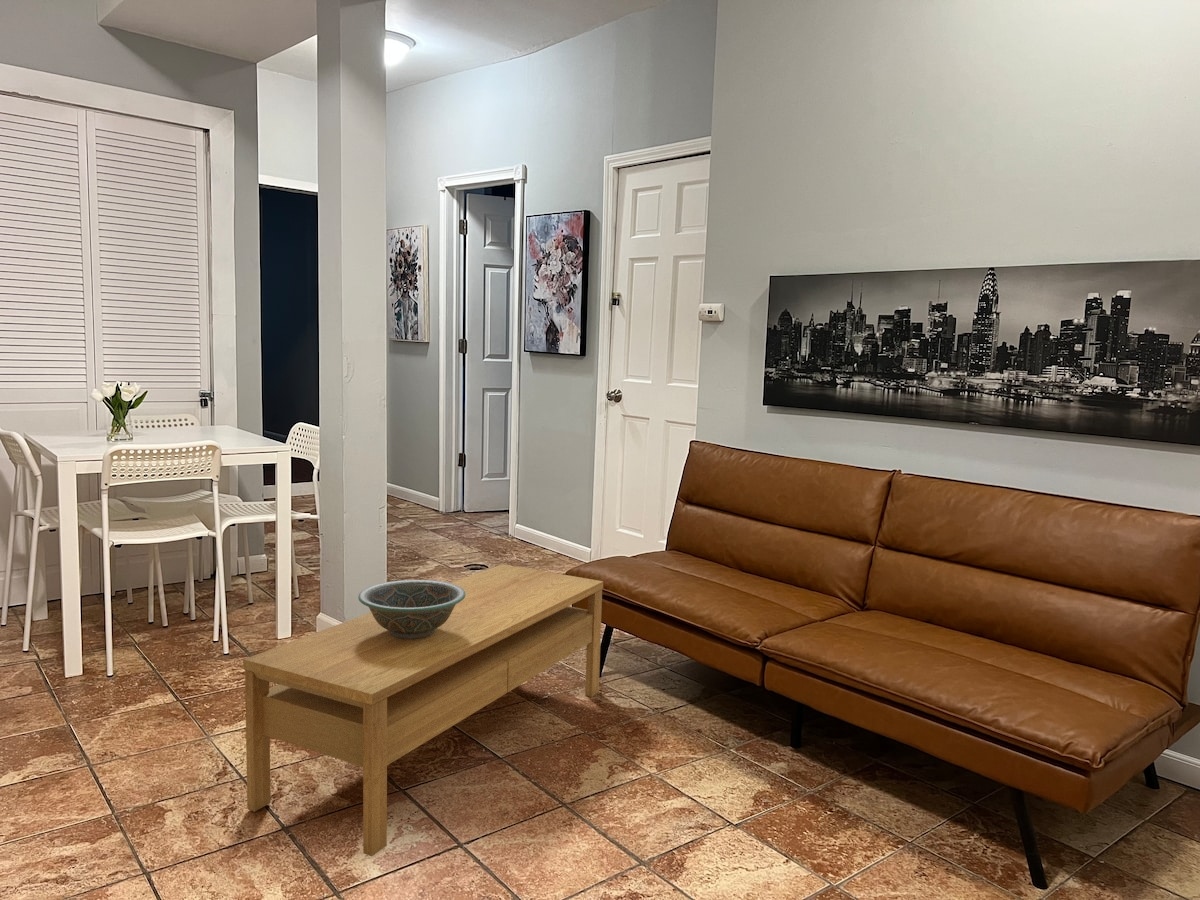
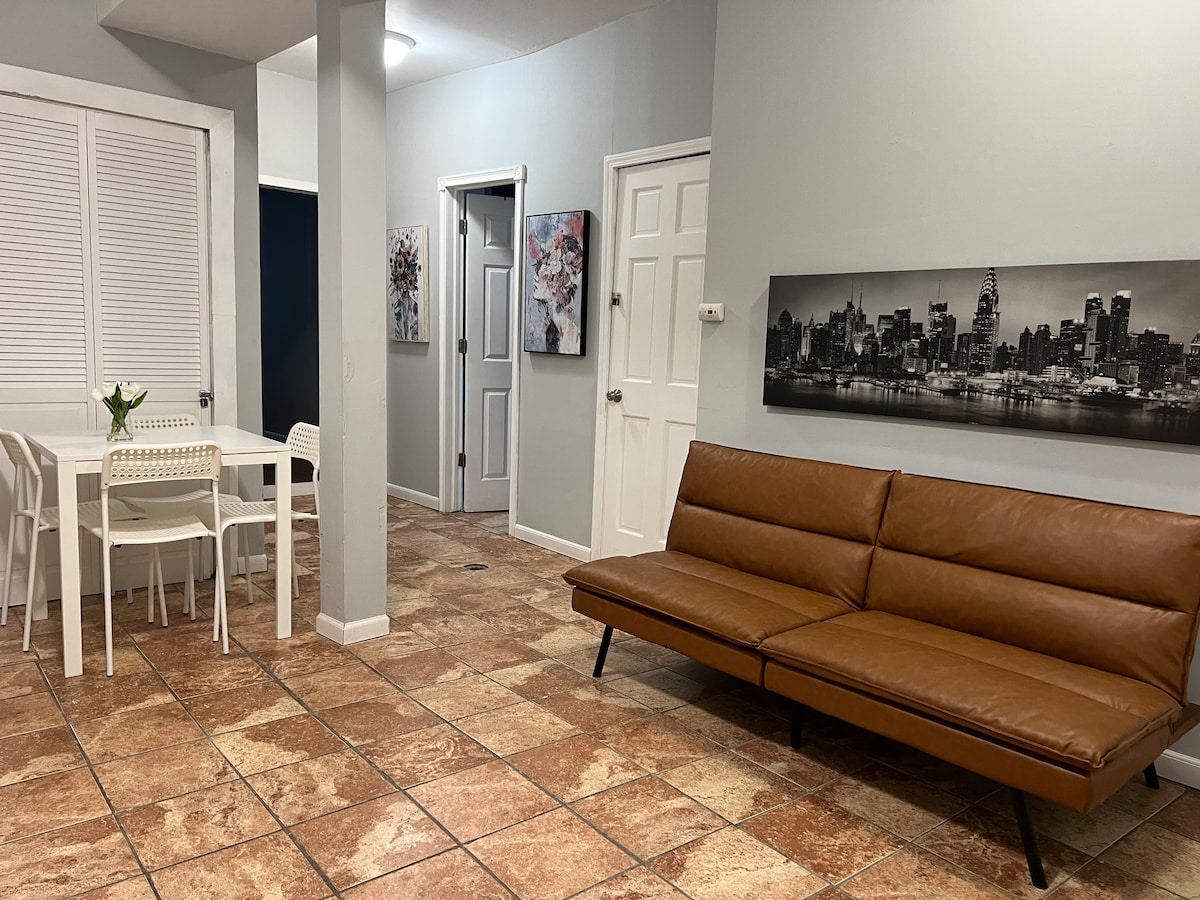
- coffee table (451, 678)
- decorative bowl (412, 612)
